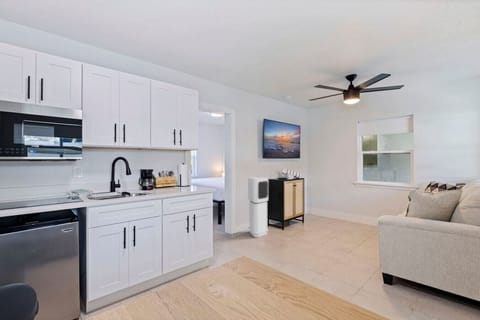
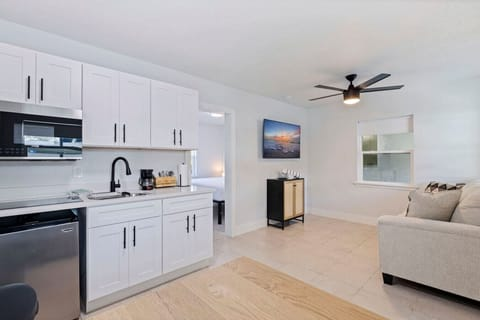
- air purifier (255, 205)
